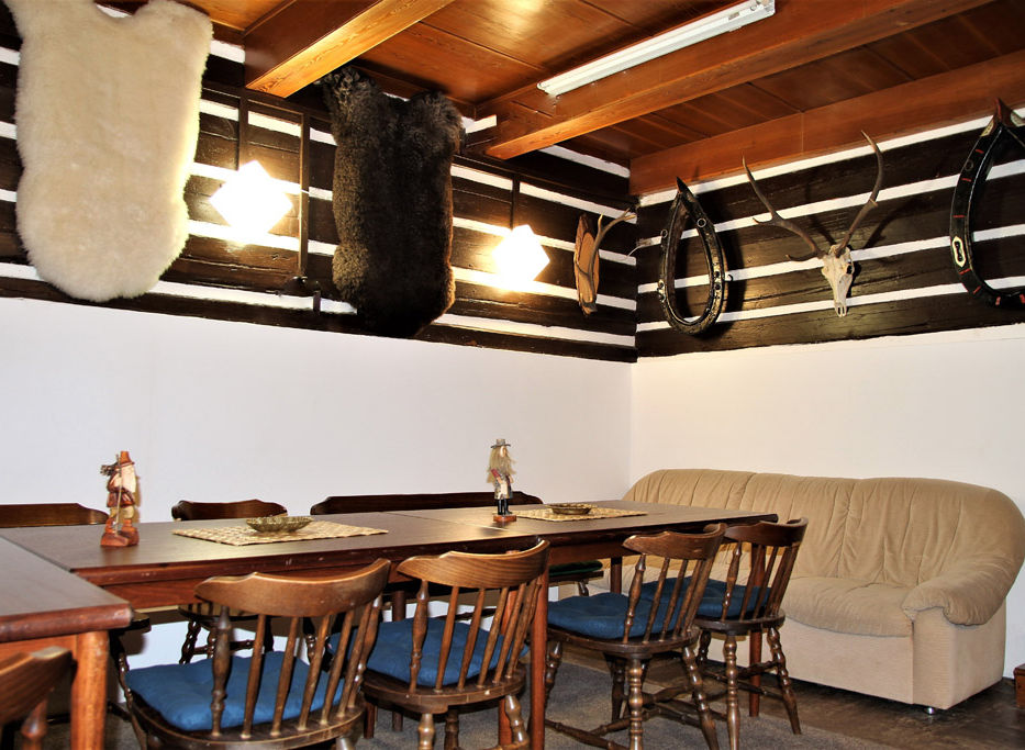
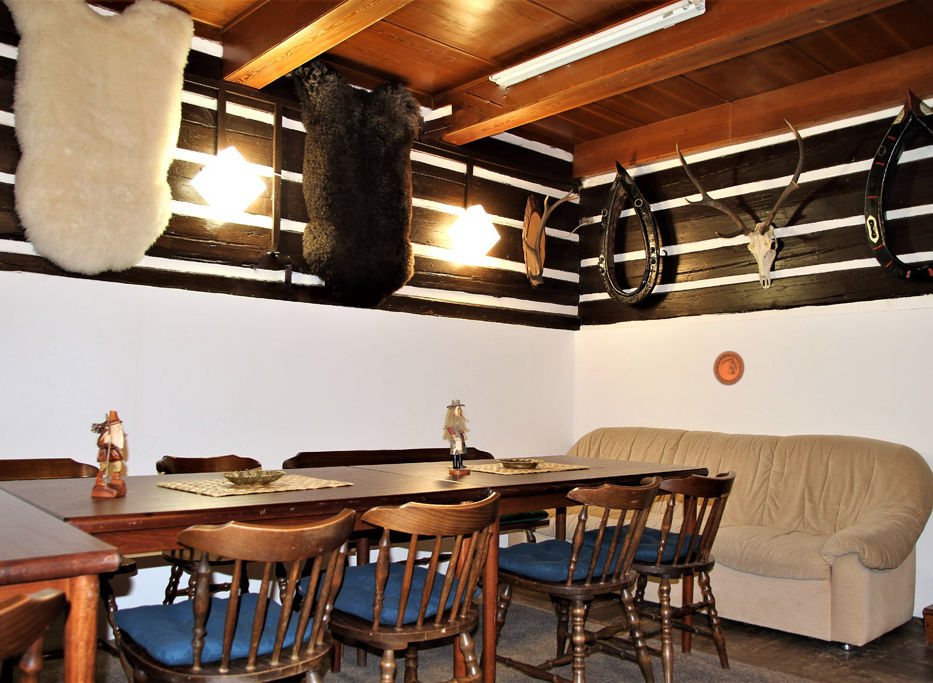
+ decorative plate (728, 368)
